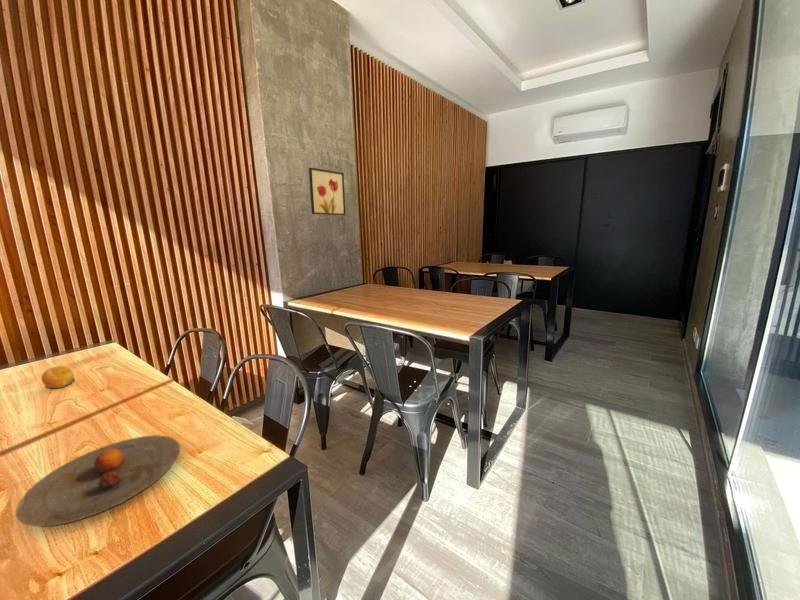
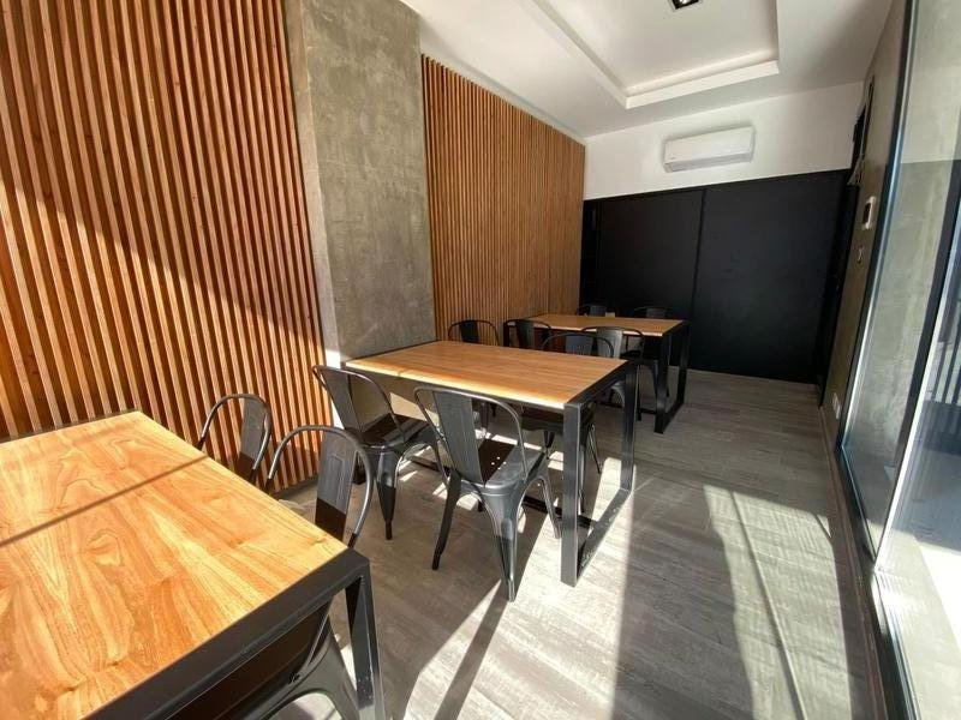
- wall art (327, 192)
- fruit (58, 377)
- plate (106, 468)
